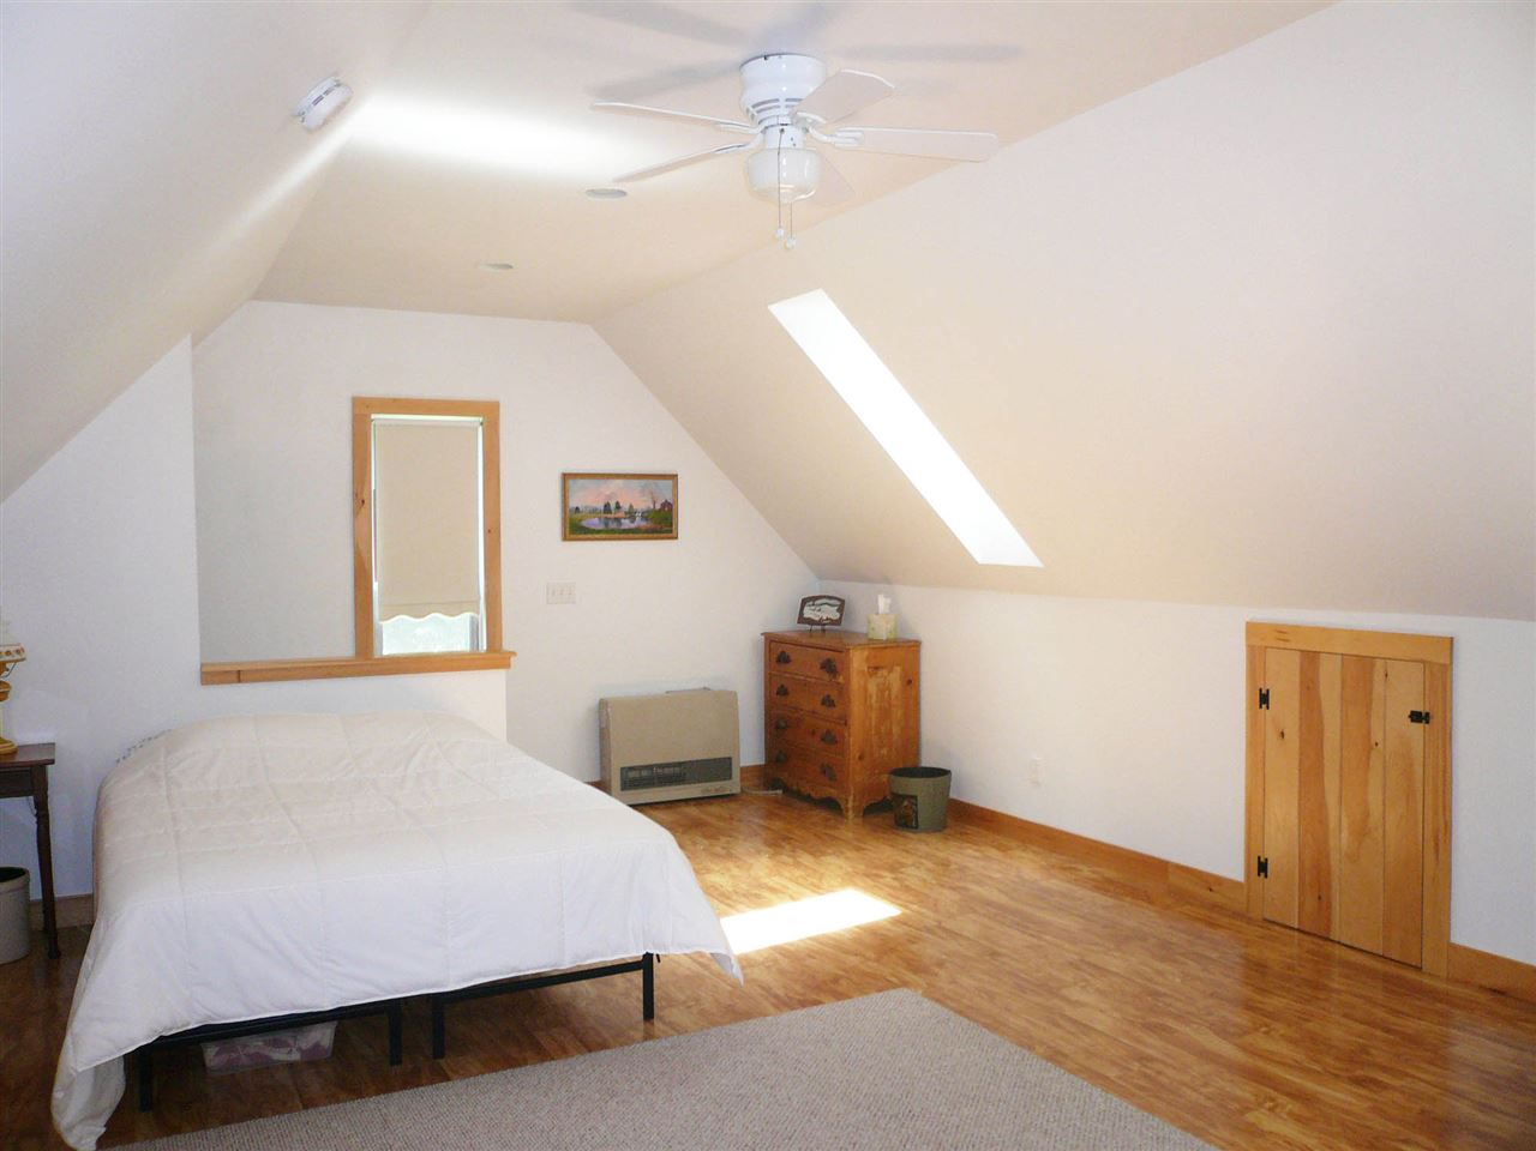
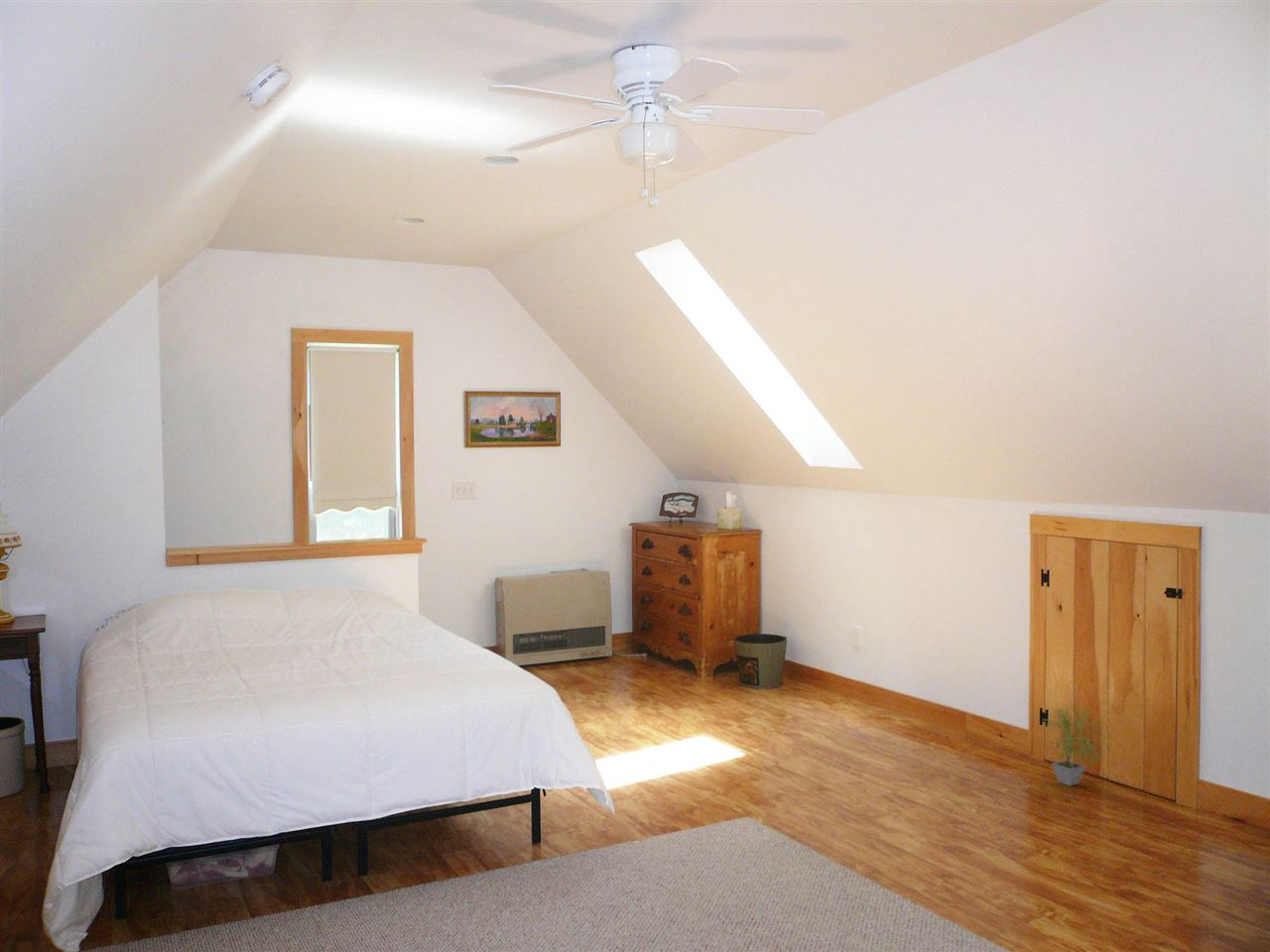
+ potted plant (1076, 740)
